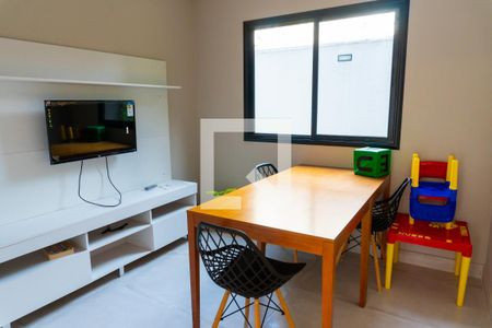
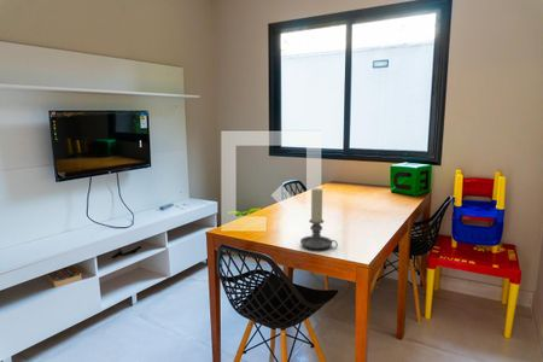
+ candle holder (319, 217)
